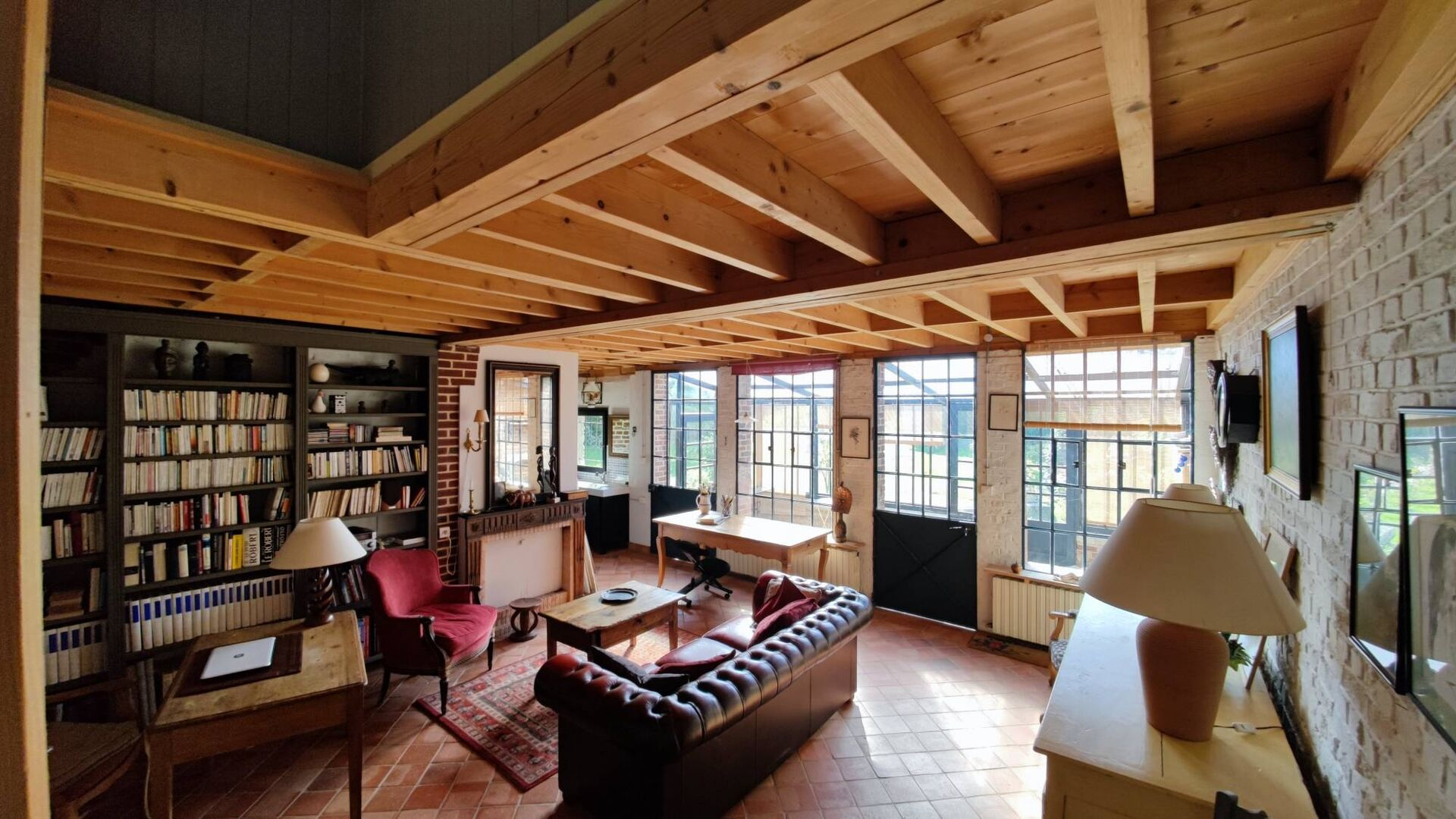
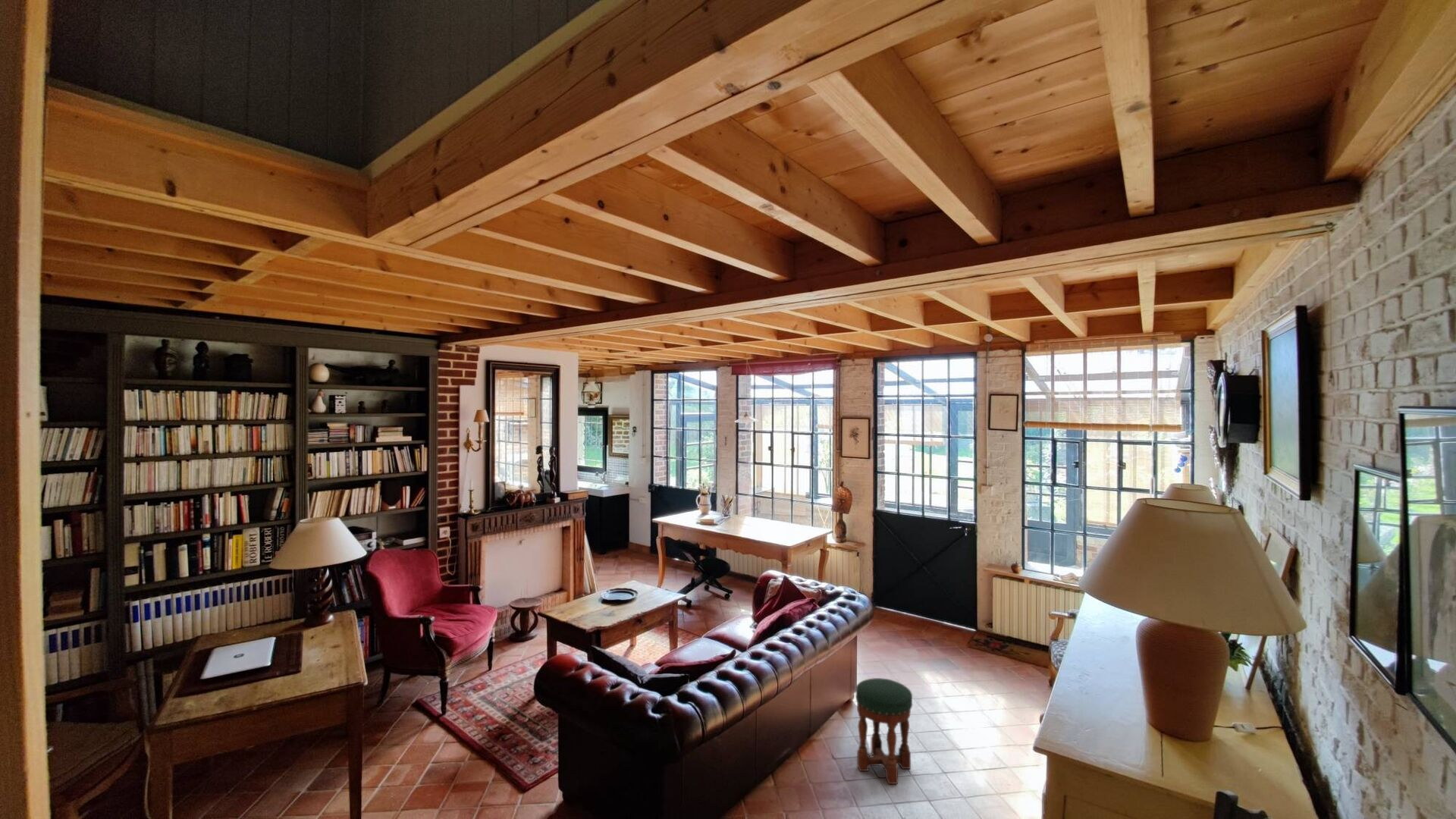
+ stool (883, 723)
